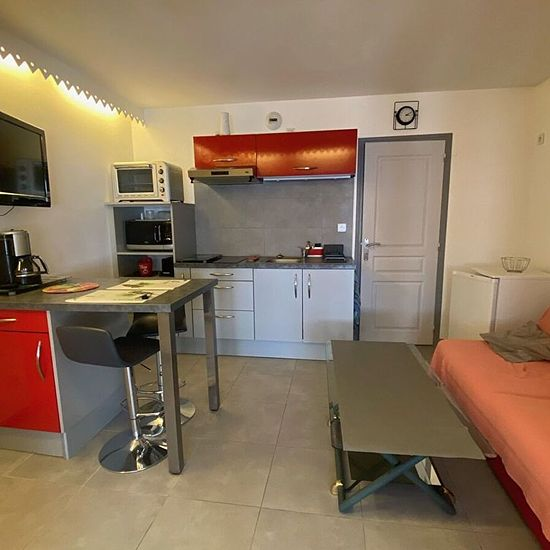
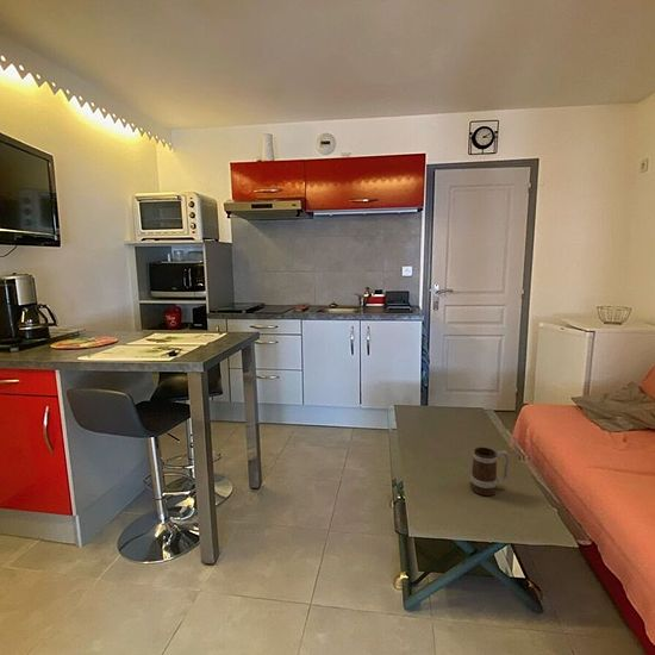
+ mug (489, 469)
